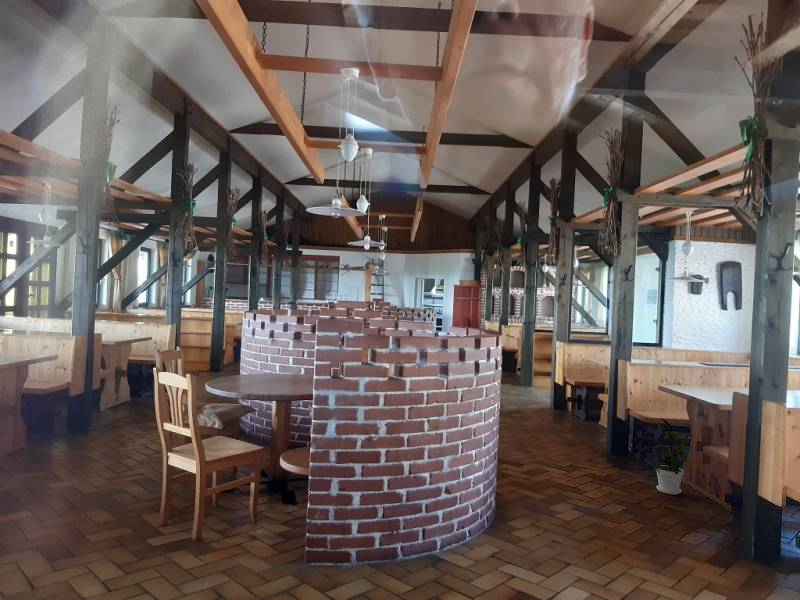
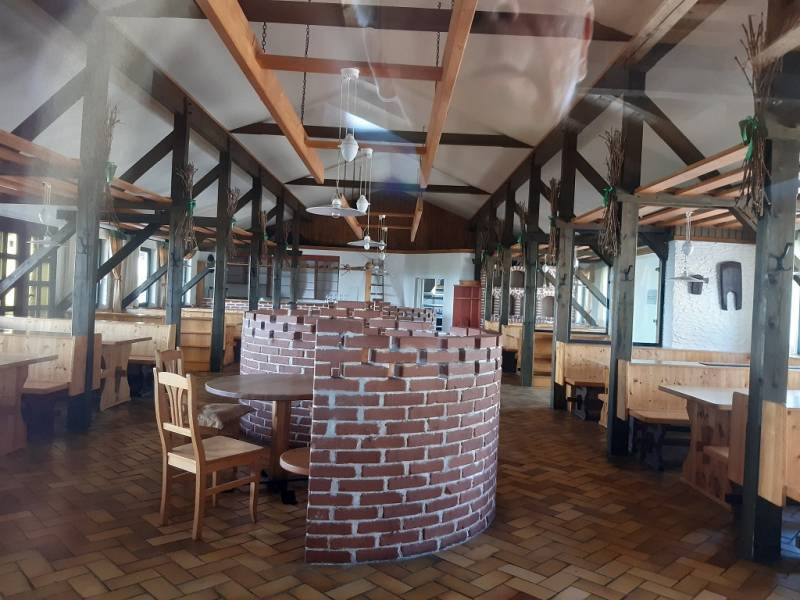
- house plant (668, 456)
